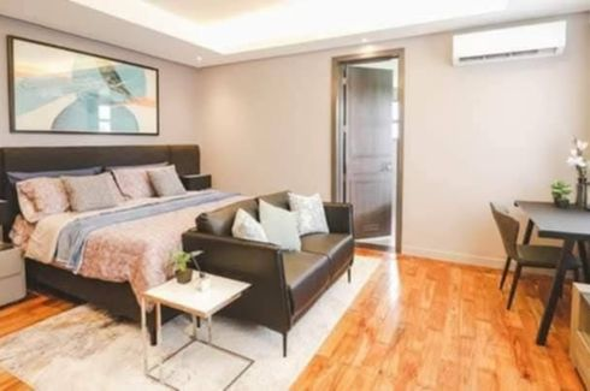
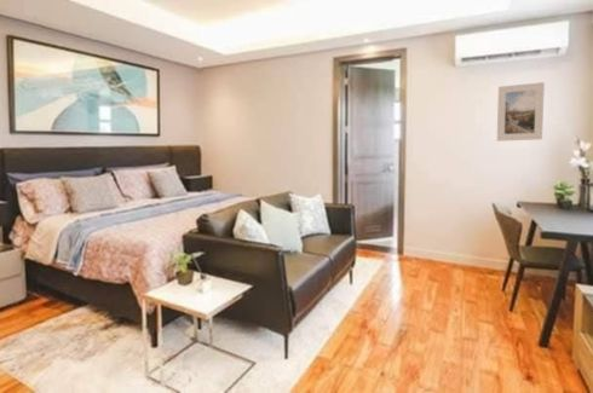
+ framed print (519, 112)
